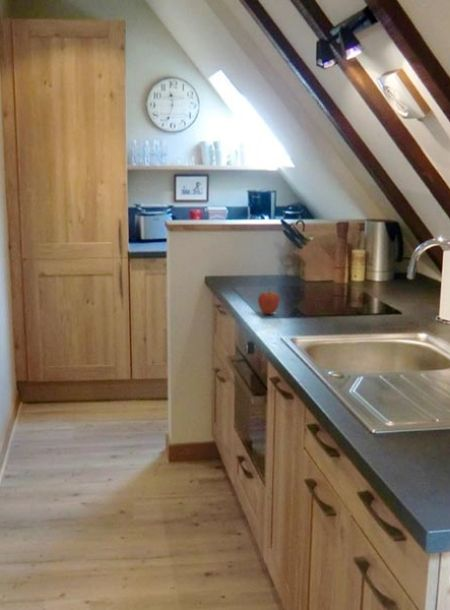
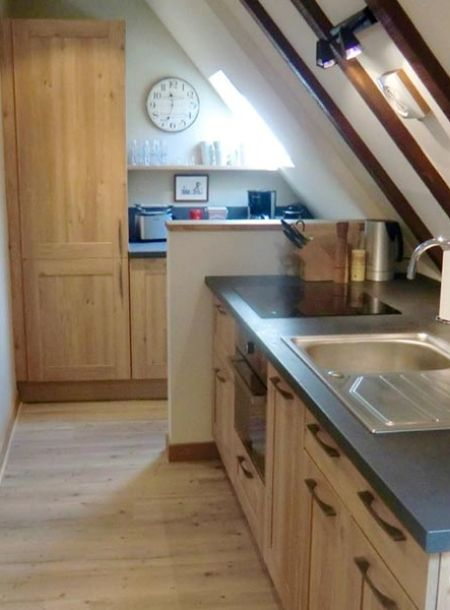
- fruit (268, 300)
